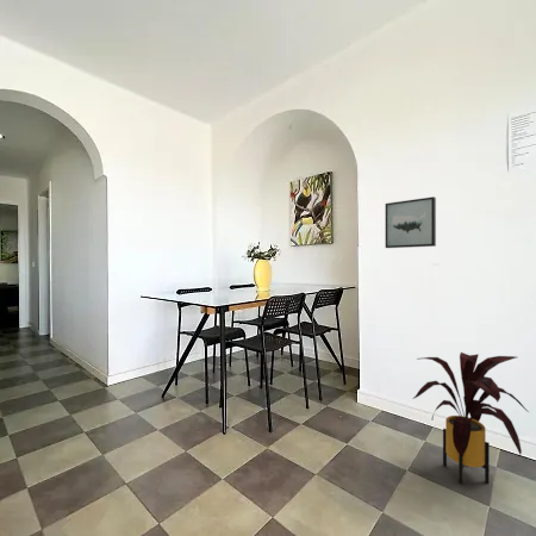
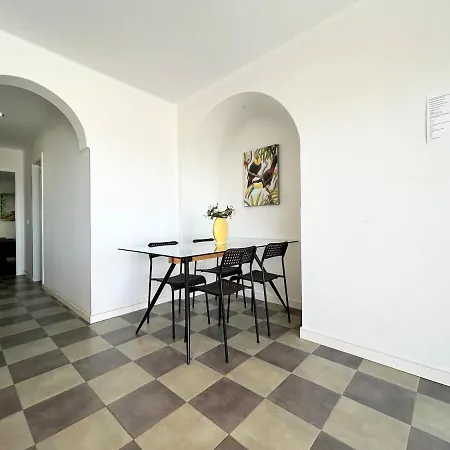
- wall art (409, 224)
- house plant (462, 411)
